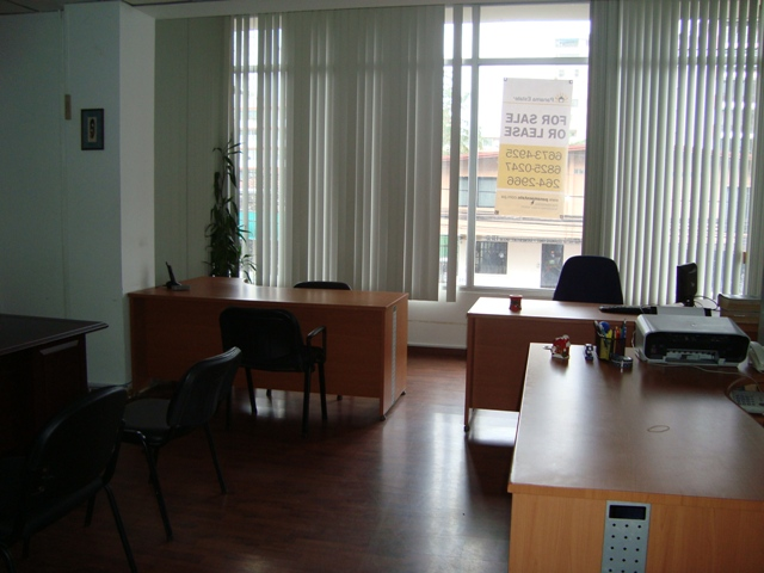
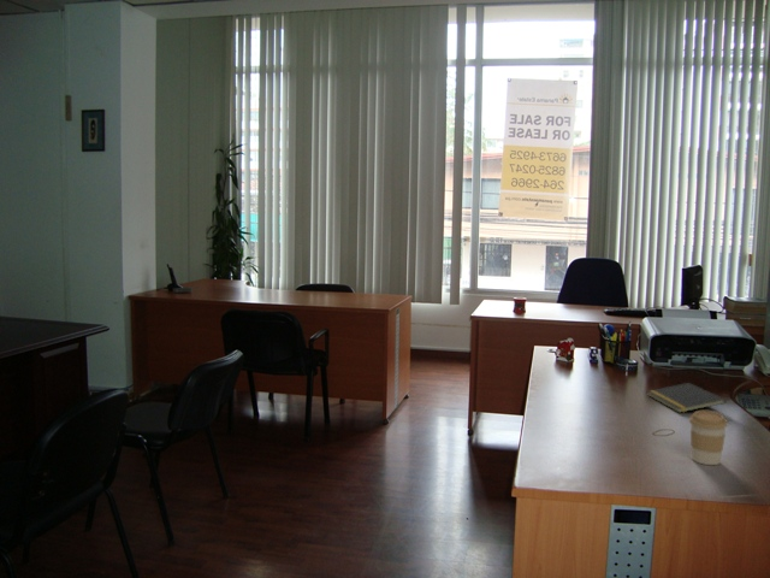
+ coffee cup (706, 436)
+ notepad (683, 396)
